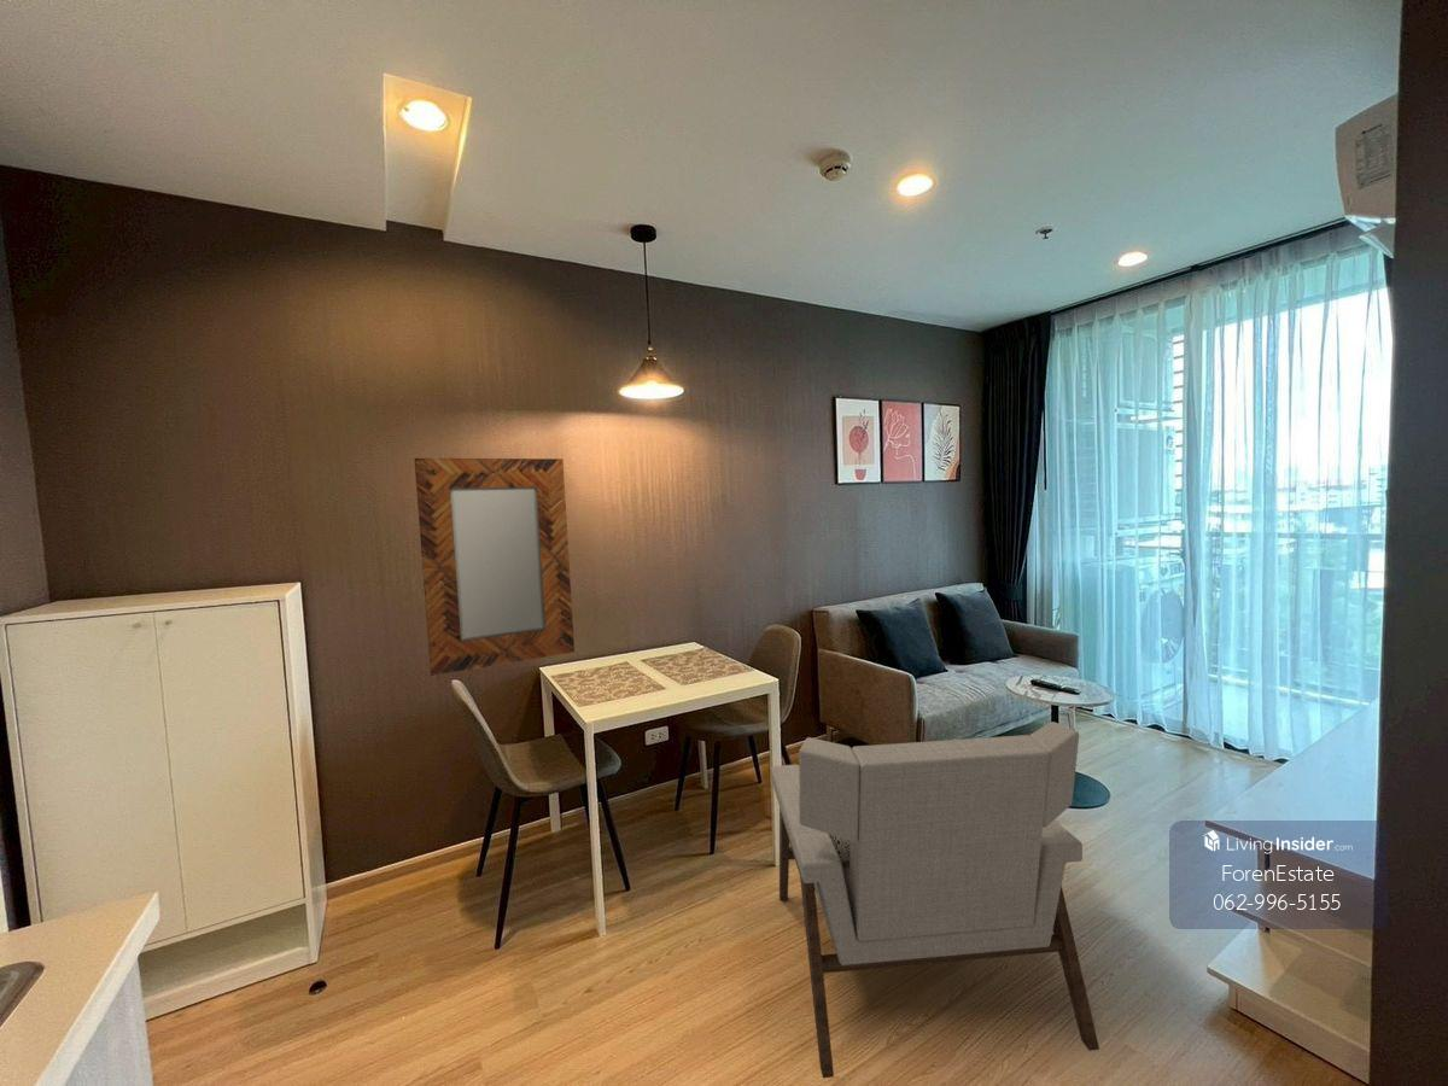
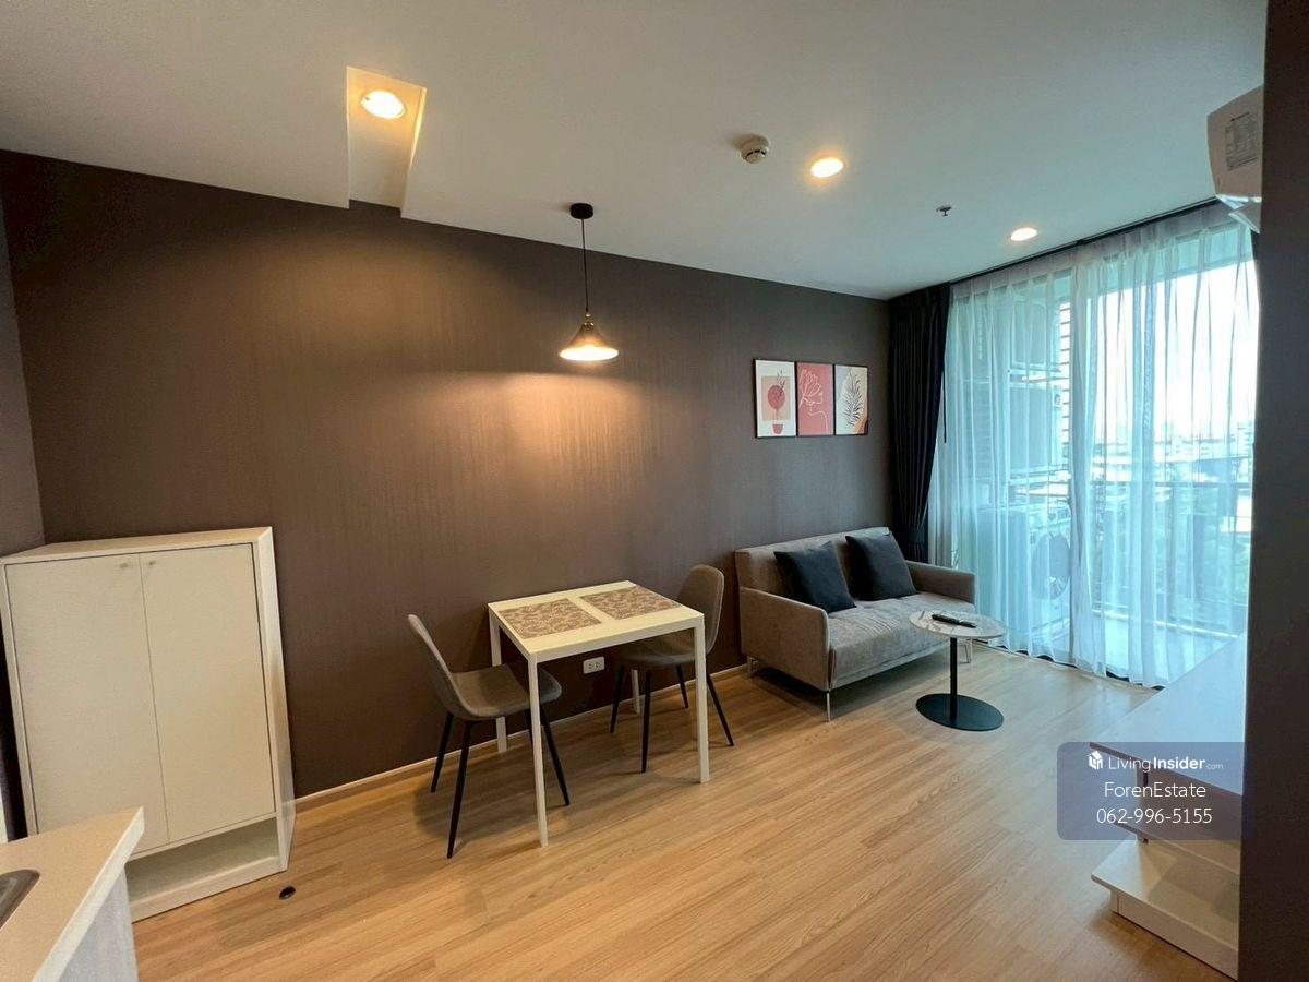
- home mirror (498, 561)
- armchair (909, 834)
